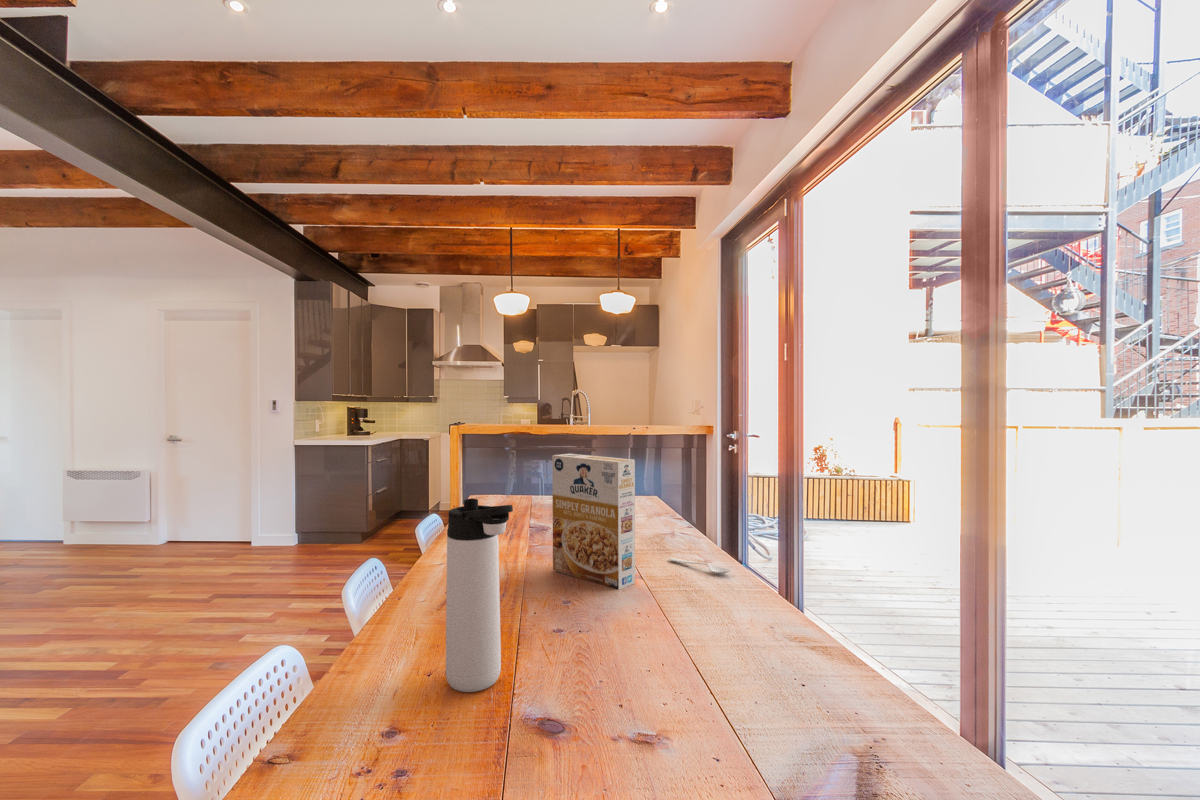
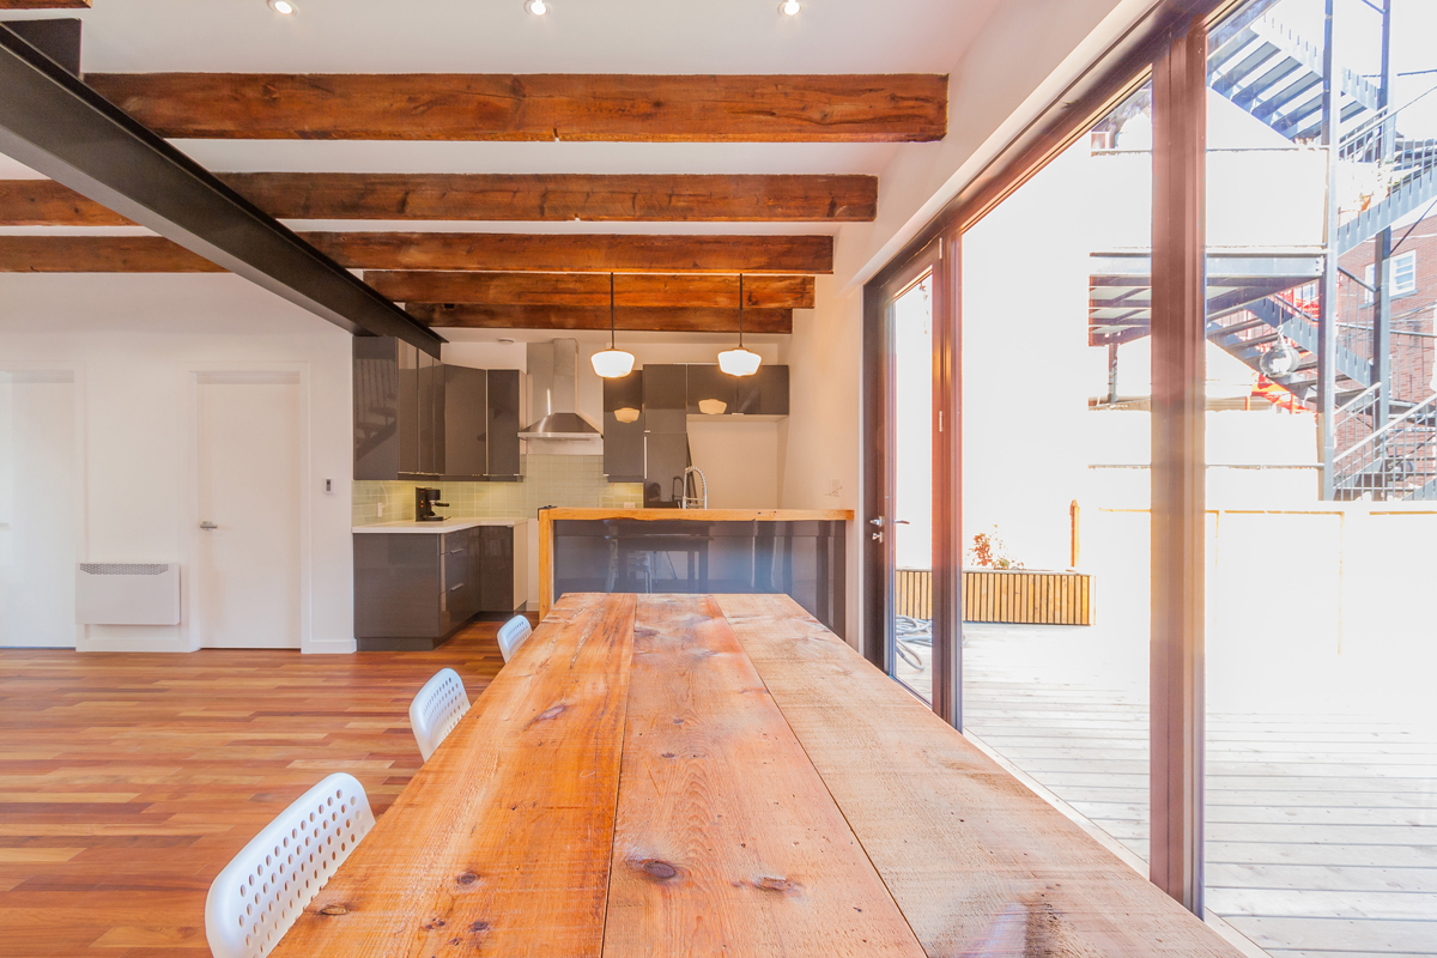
- spoon (698, 563)
- cereal box (592, 516)
- thermos bottle (481, 593)
